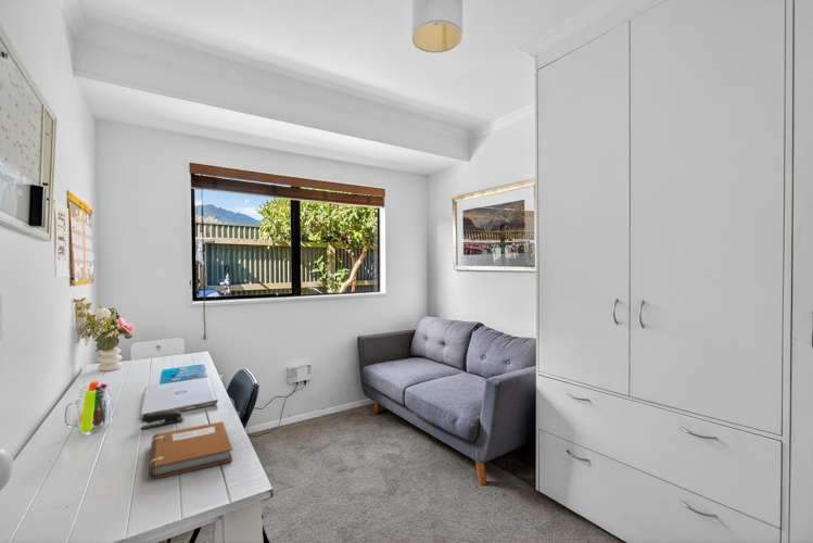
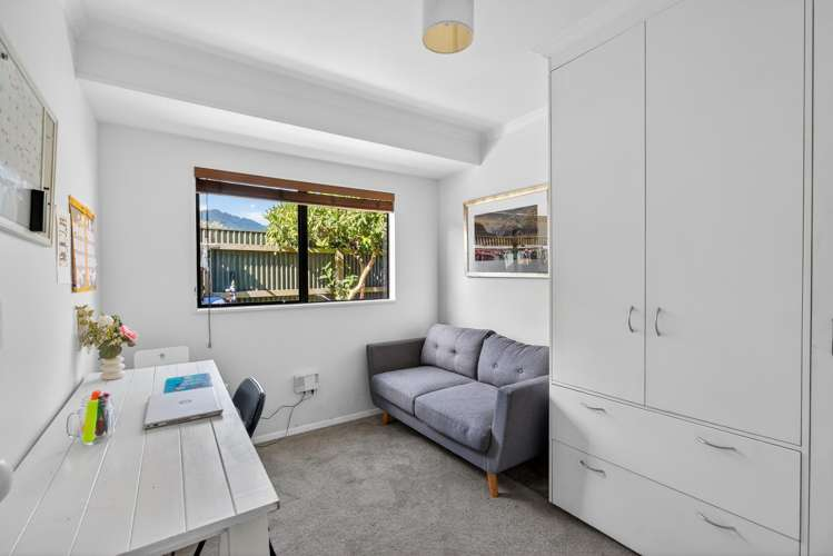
- stapler (163, 416)
- notebook (190, 445)
